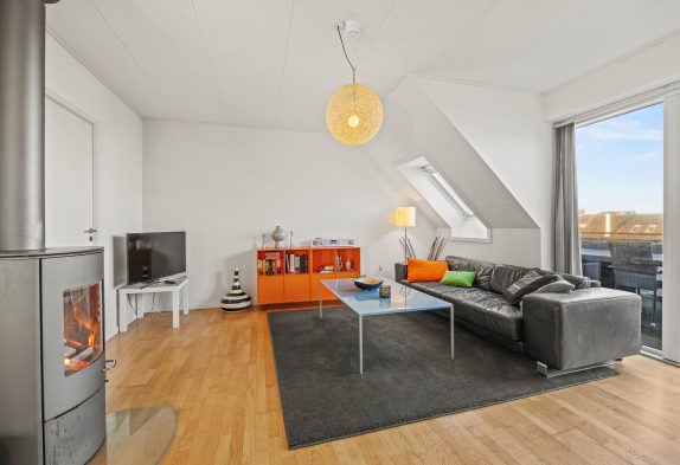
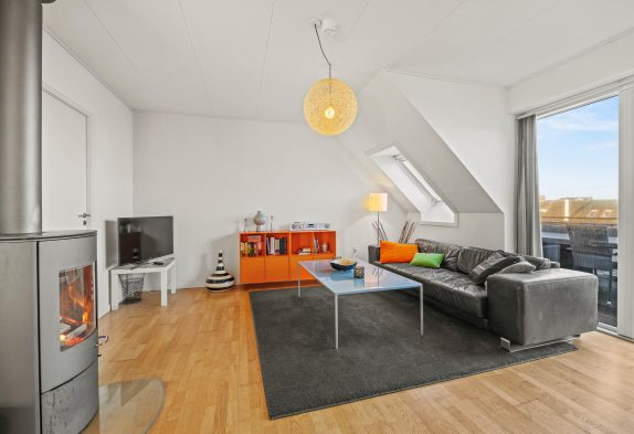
+ waste bin (131, 289)
